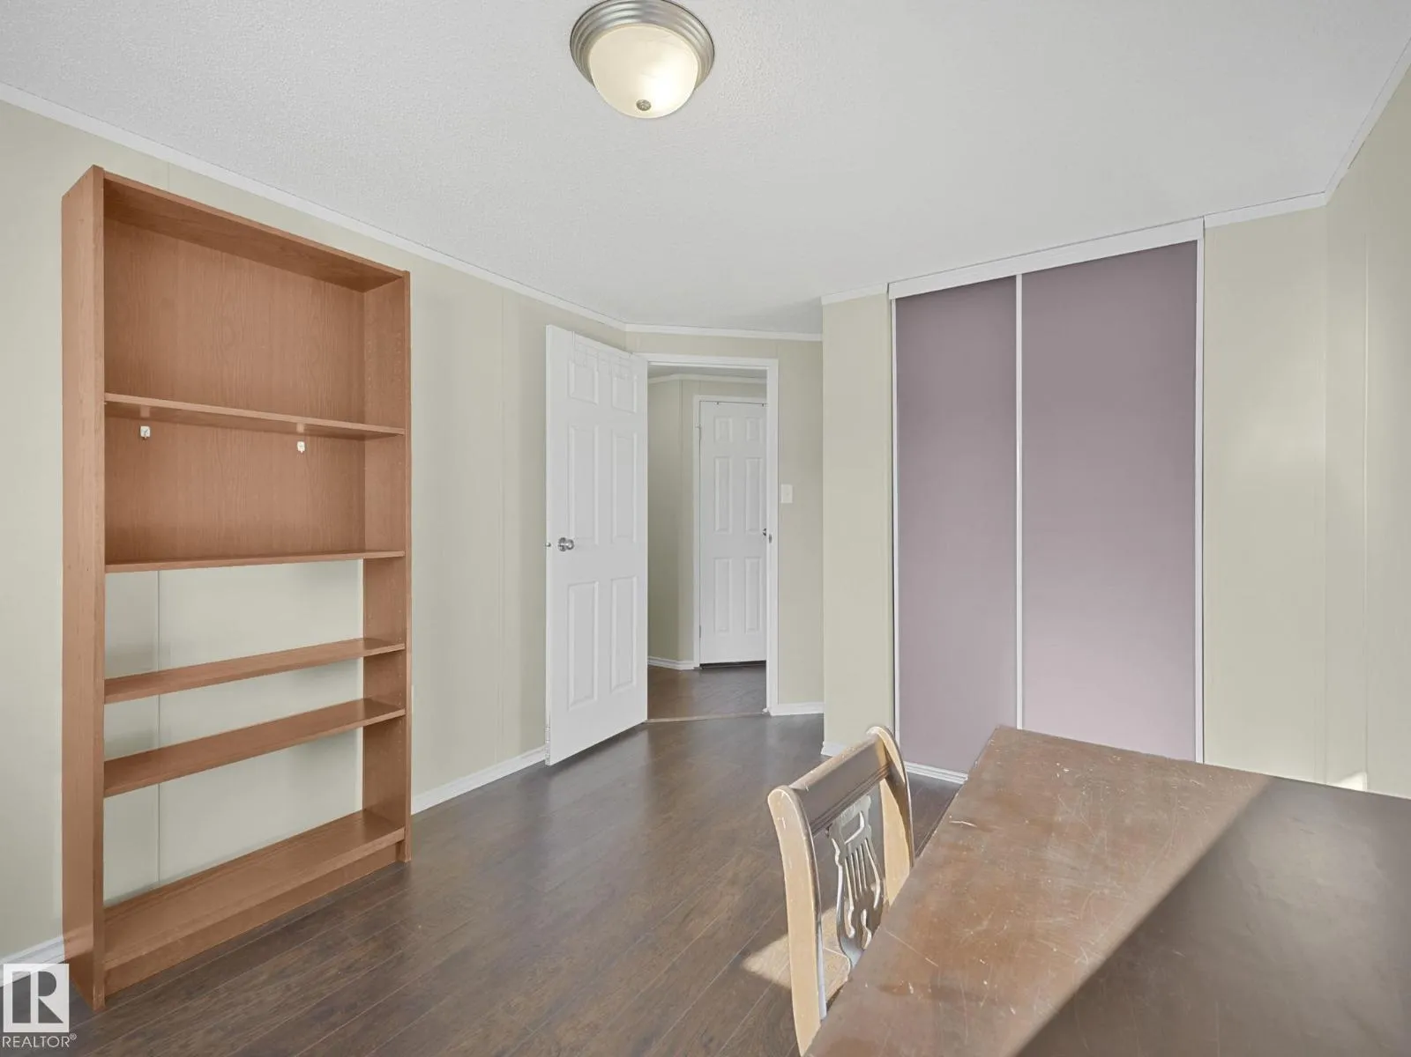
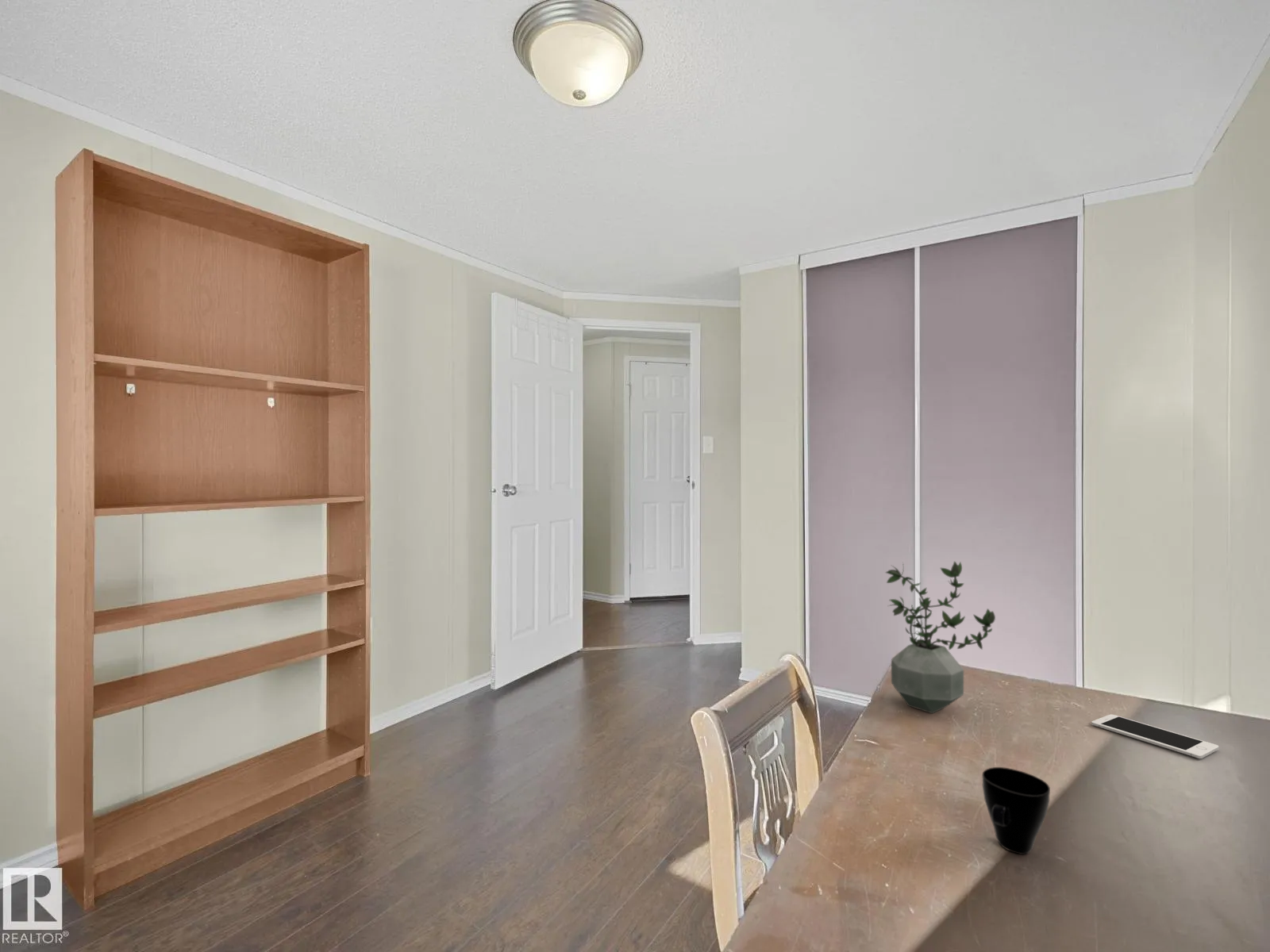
+ potted plant (935, 632)
+ cell phone (1152, 735)
+ cup (1011, 817)
